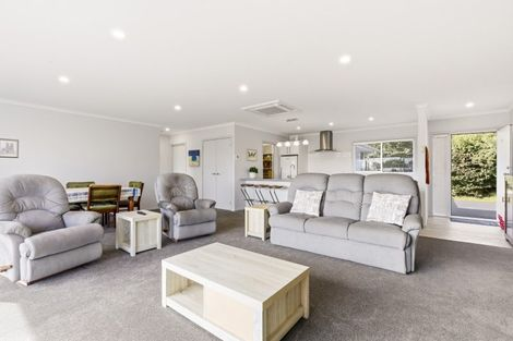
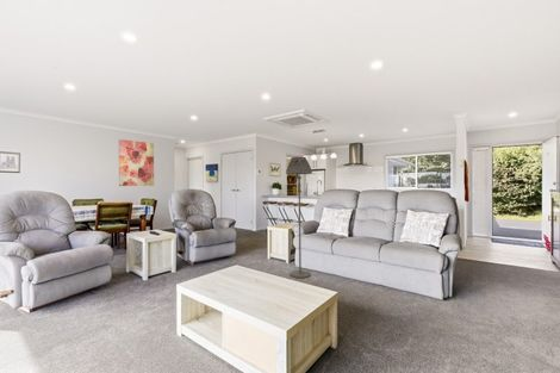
+ floor lamp (299, 216)
+ wall art (137, 163)
